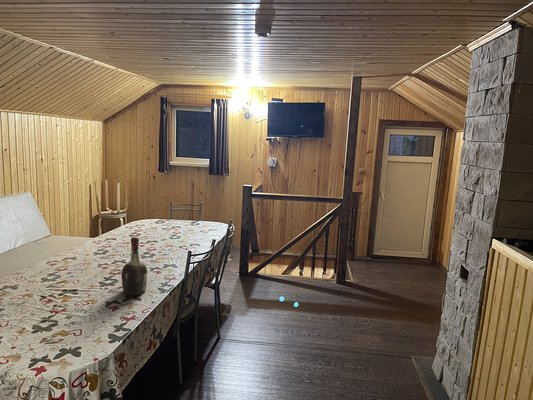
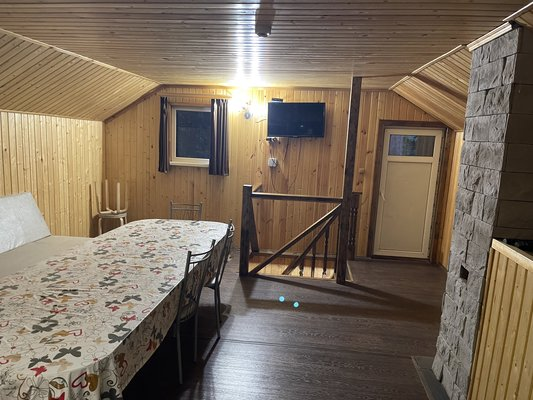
- cognac bottle (134, 264)
